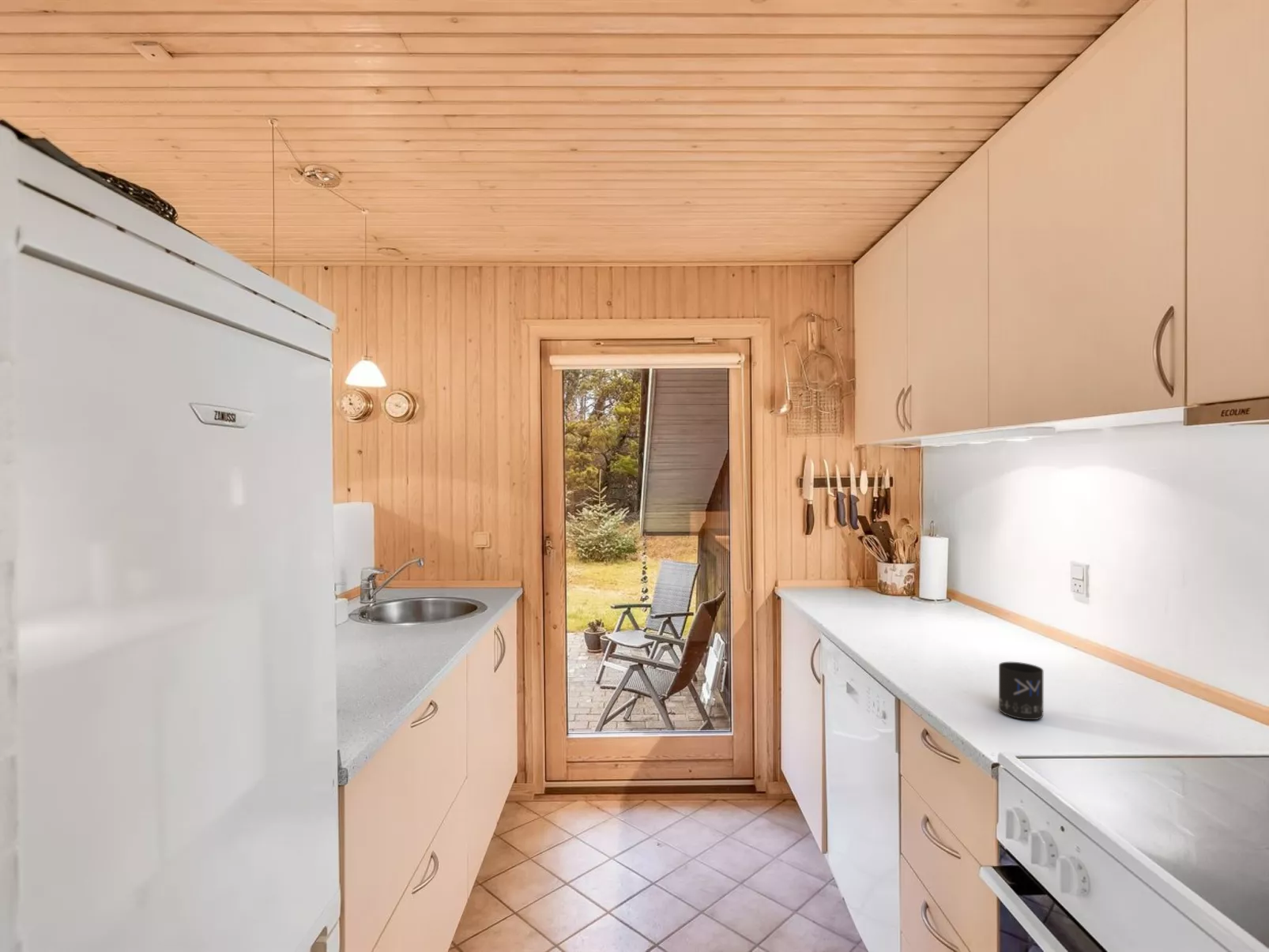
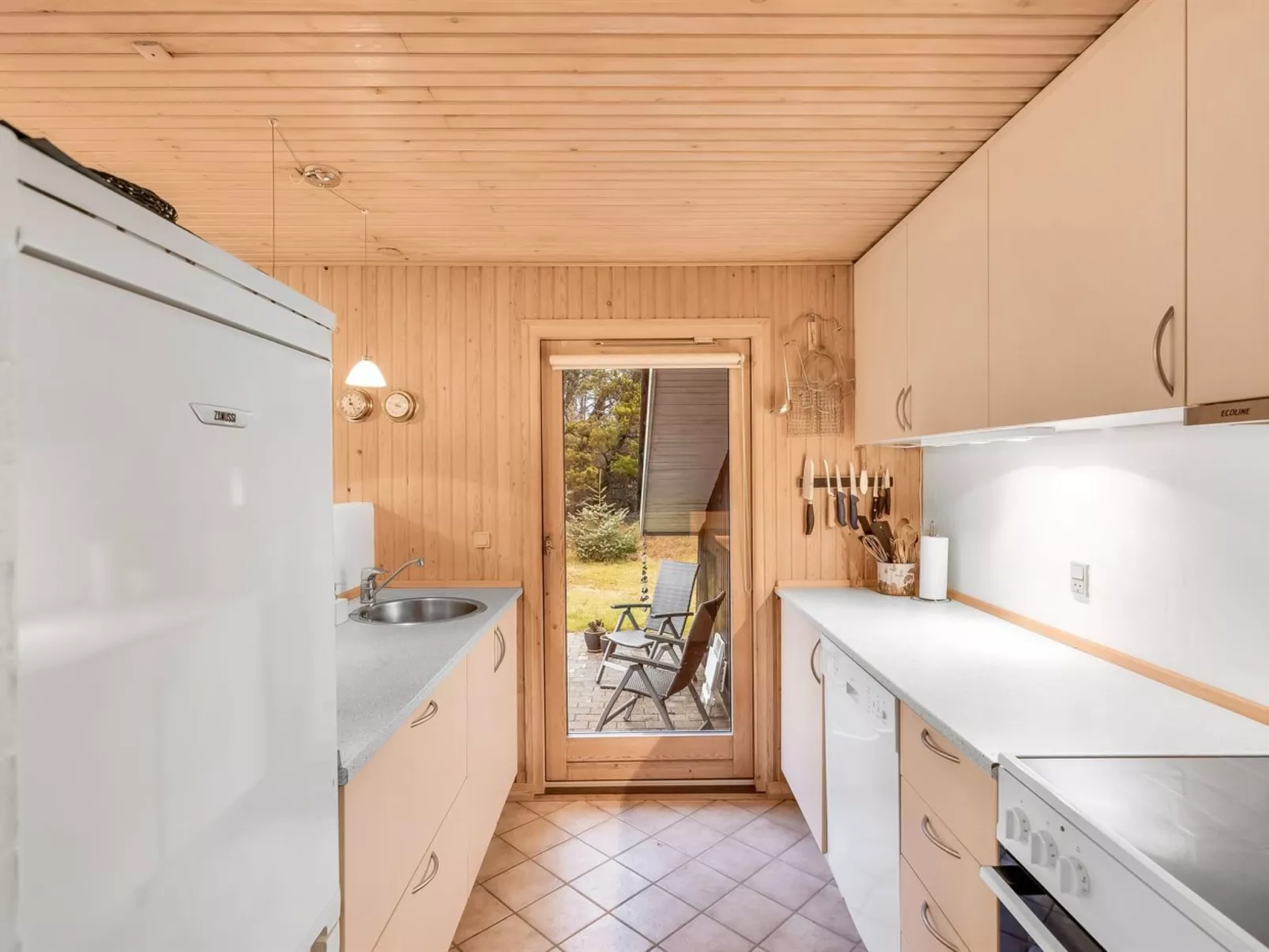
- mug (1017, 687)
